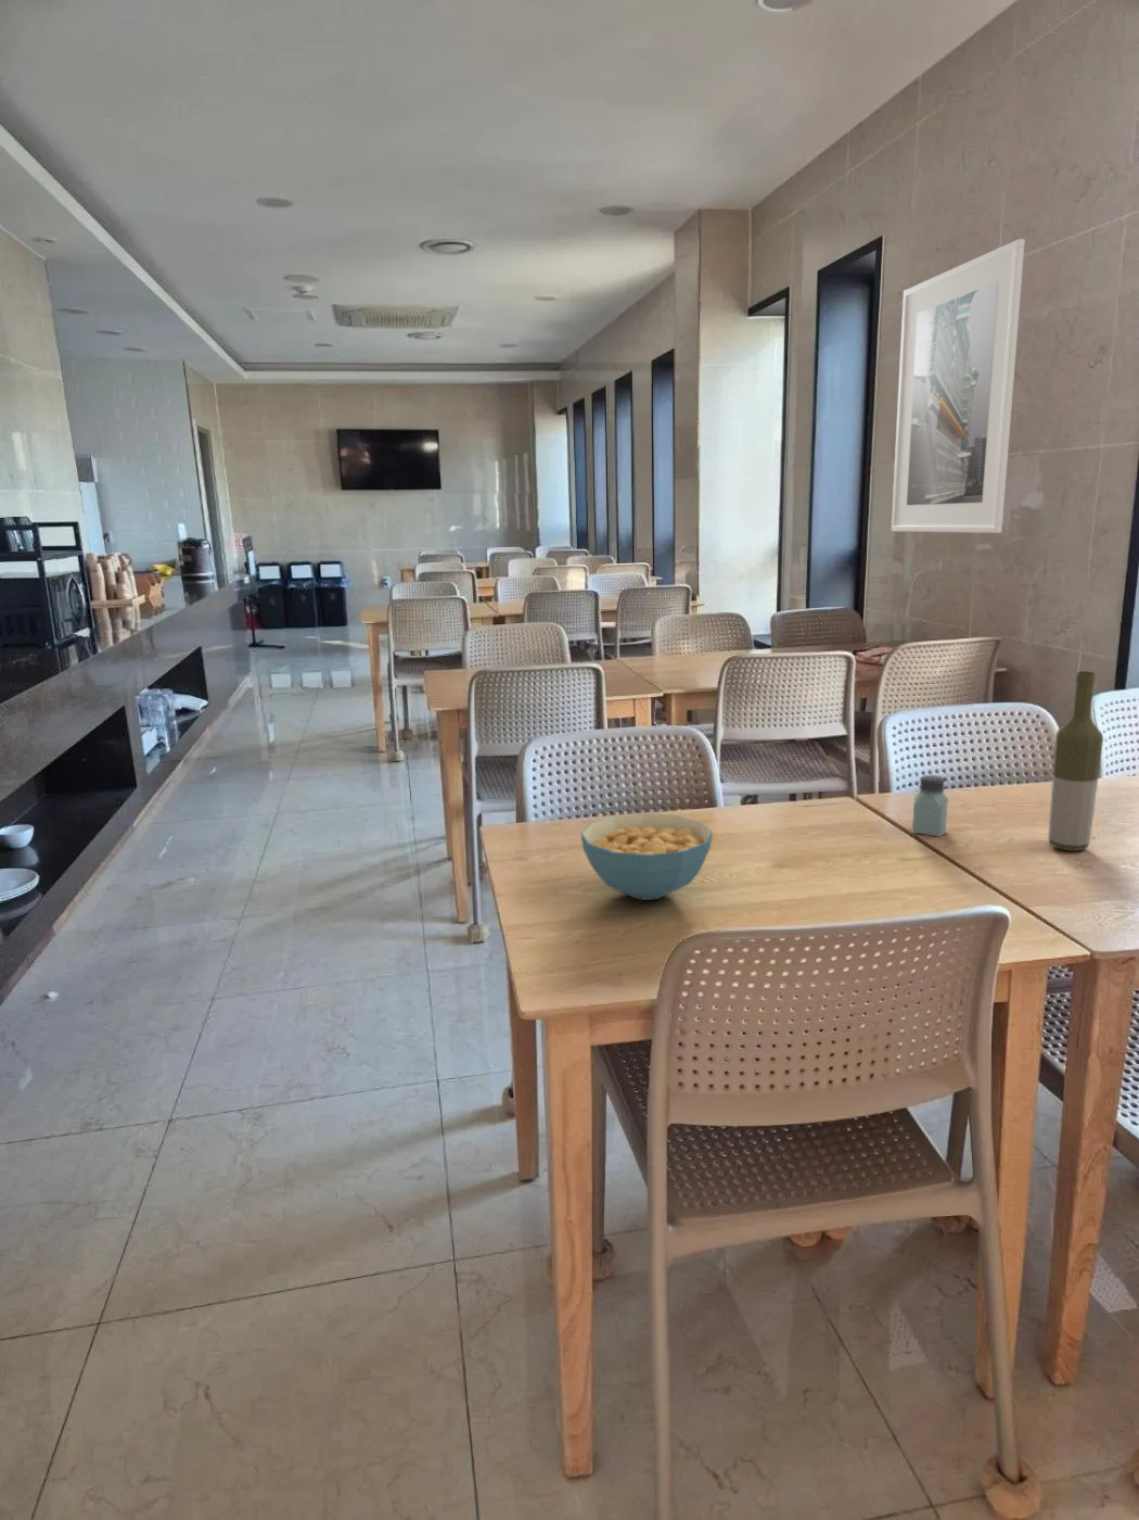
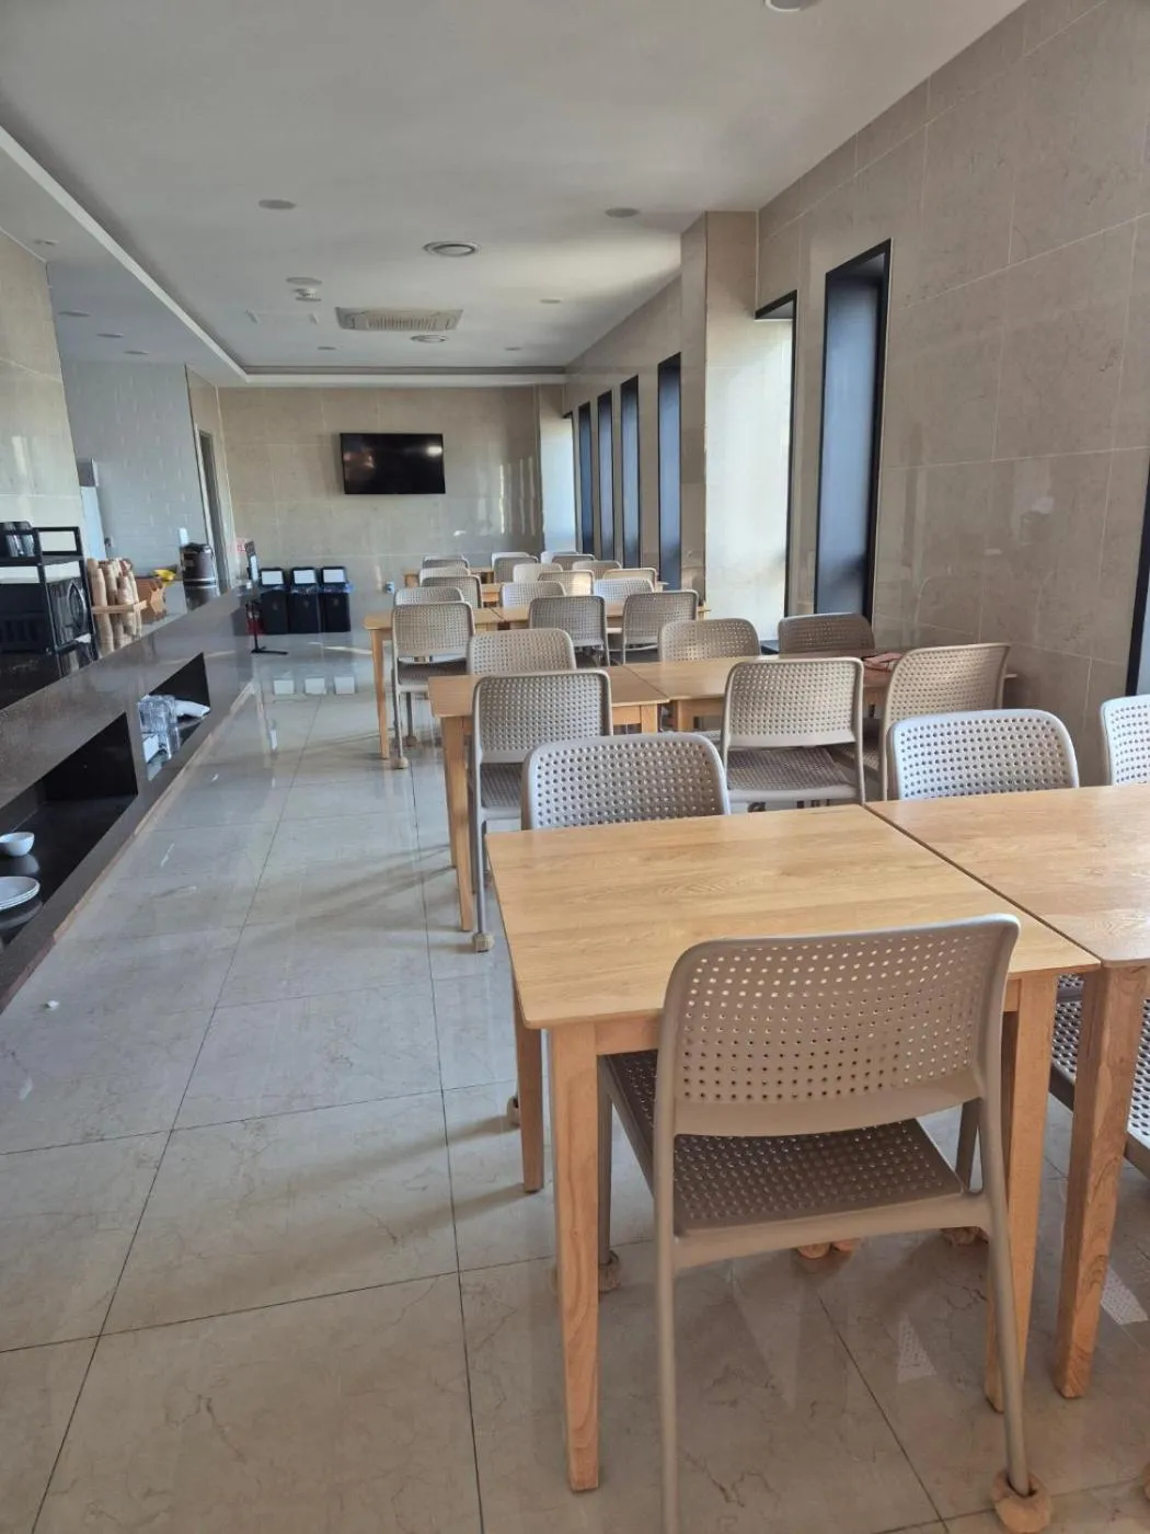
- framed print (949, 403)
- saltshaker (931, 804)
- cereal bowl (646, 862)
- bottle (1076, 761)
